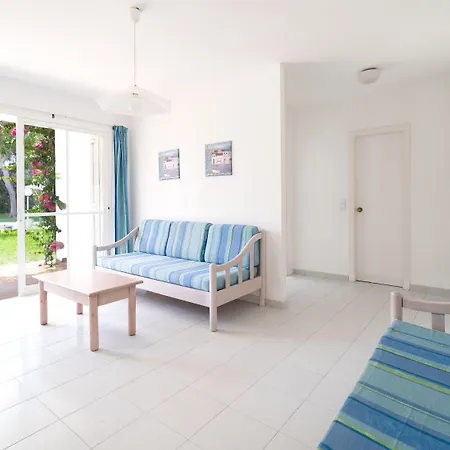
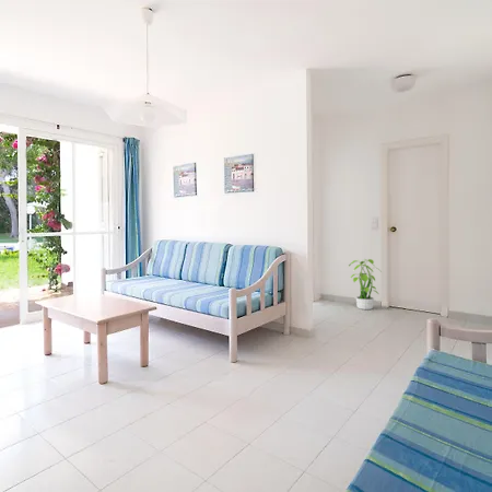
+ potted plant (361, 283)
